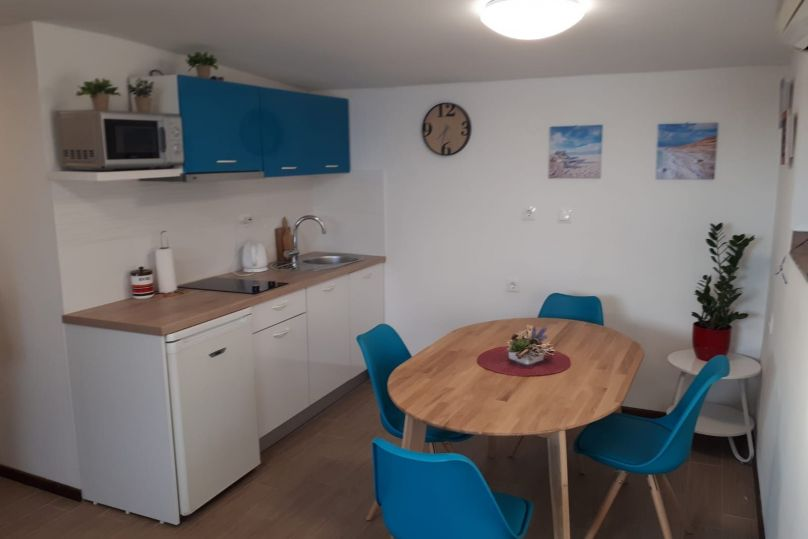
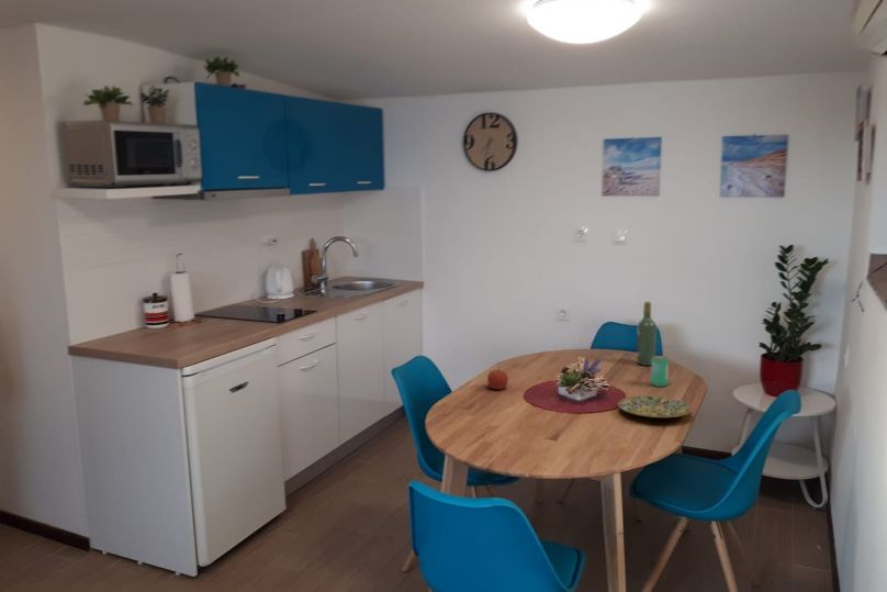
+ beverage can (659, 370)
+ plate (653, 409)
+ apple (497, 377)
+ wine bottle (647, 333)
